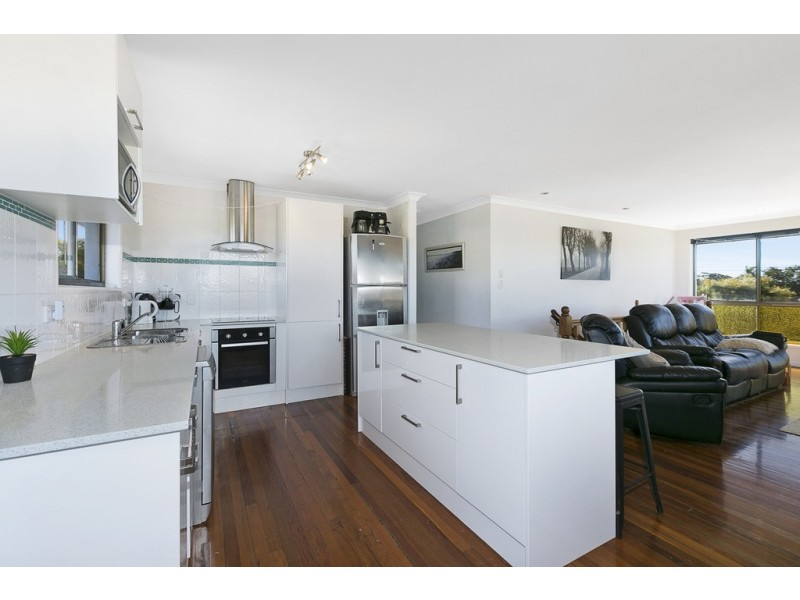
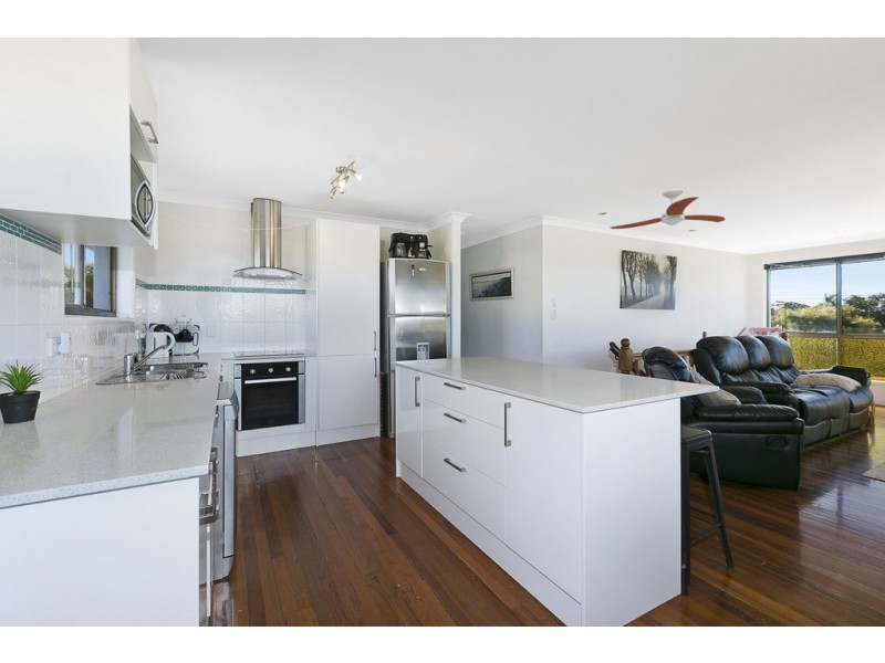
+ ceiling fan (667, 208)
